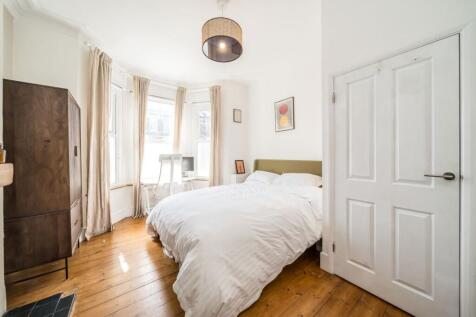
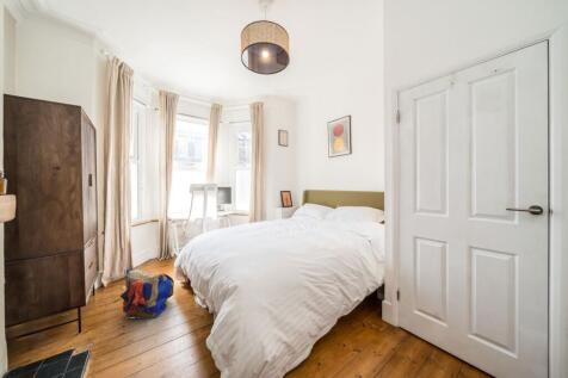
+ backpack (148, 290)
